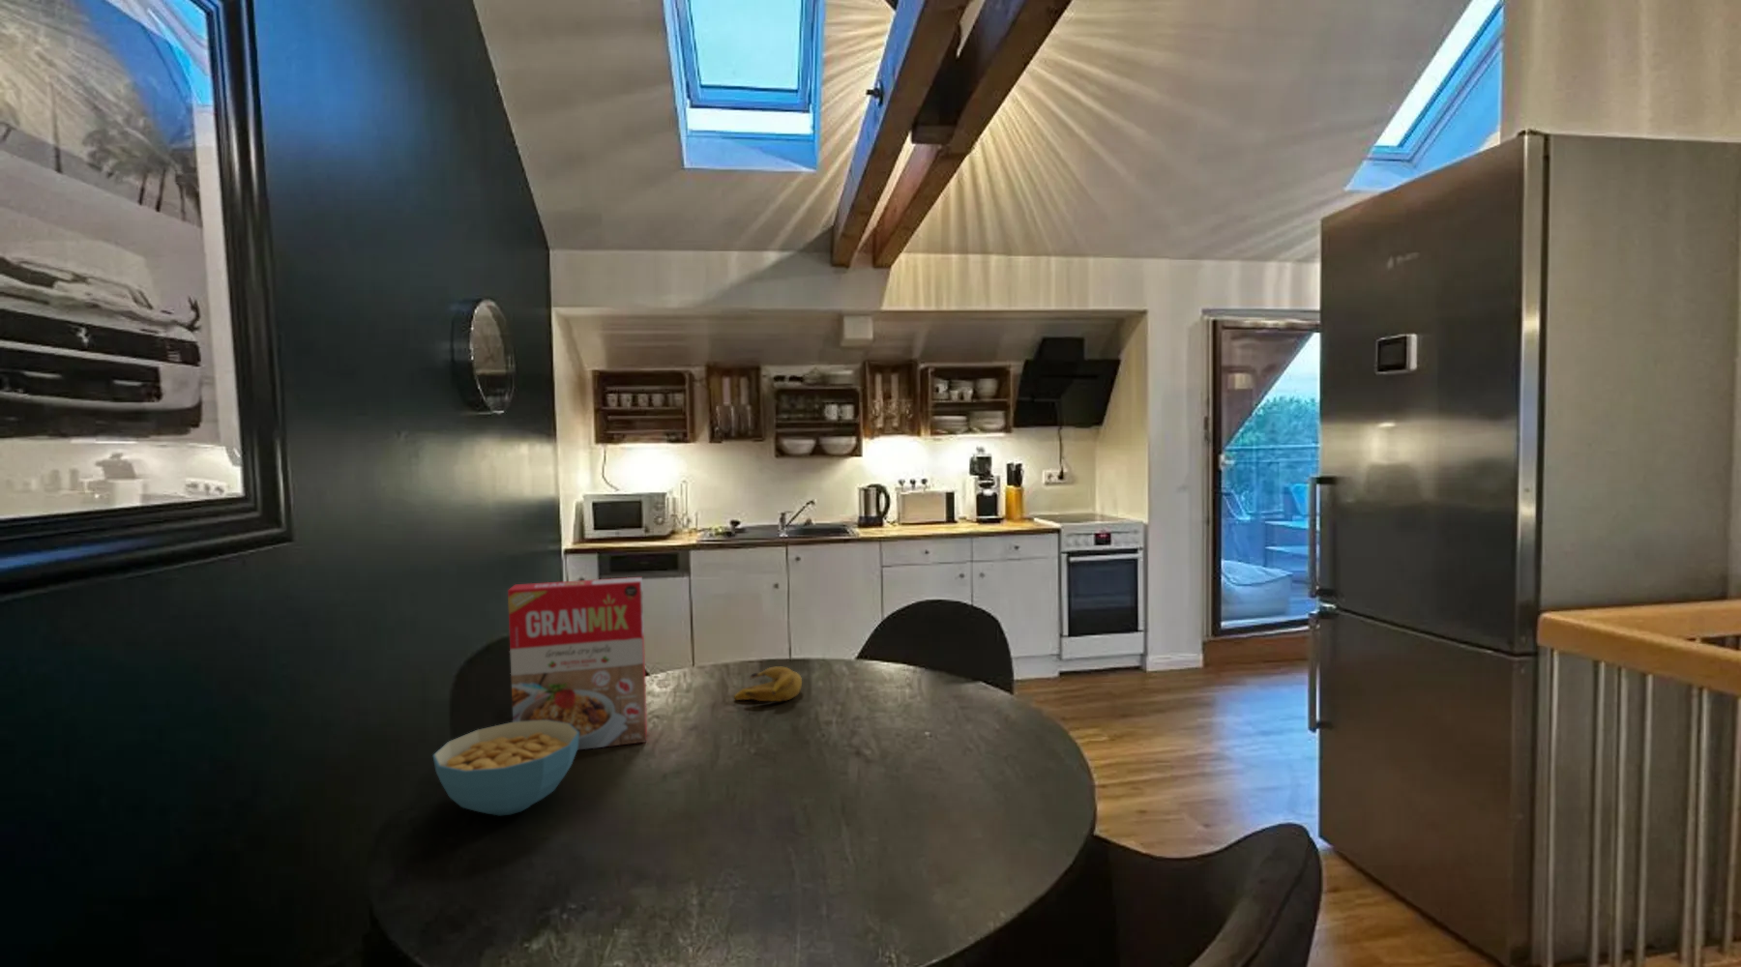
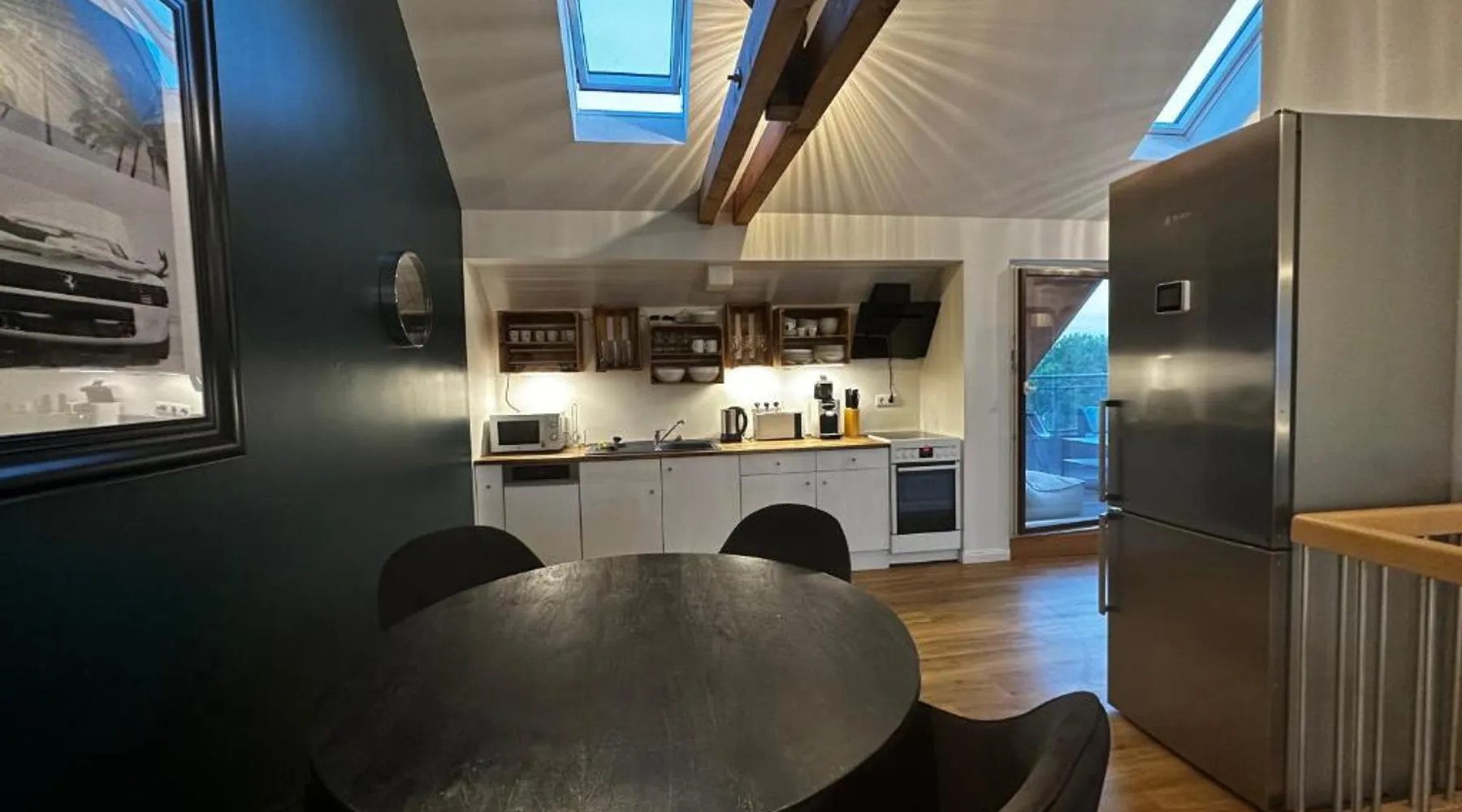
- cereal box (580, 663)
- cereal bowl (510, 774)
- banana (768, 682)
